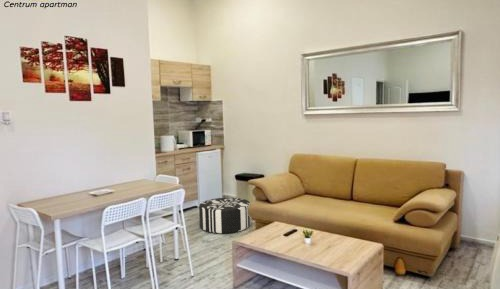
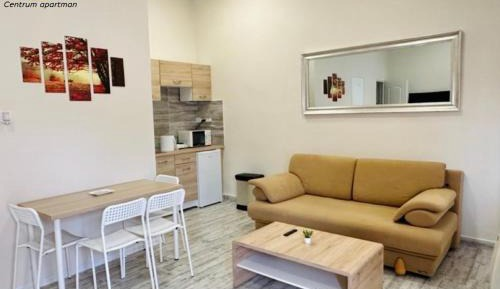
- pouf (225, 214)
